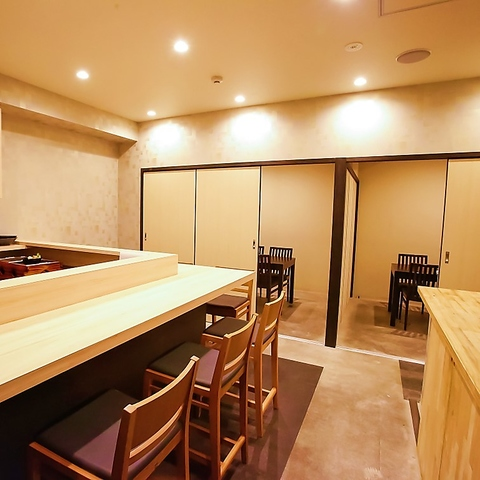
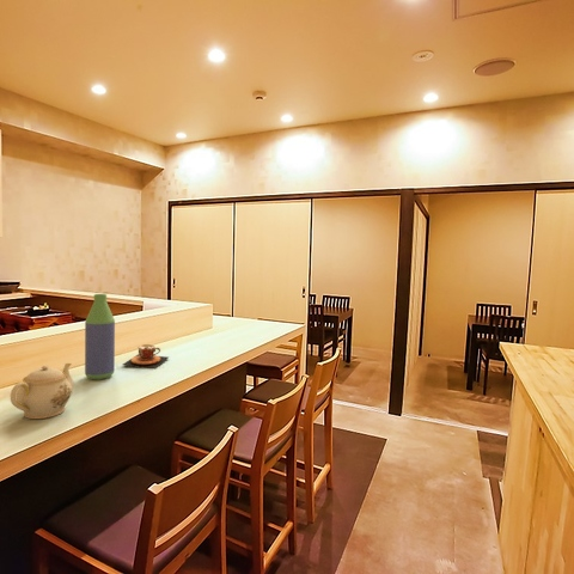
+ bottle (99, 335)
+ teacup (146, 354)
+ teapot (43, 389)
